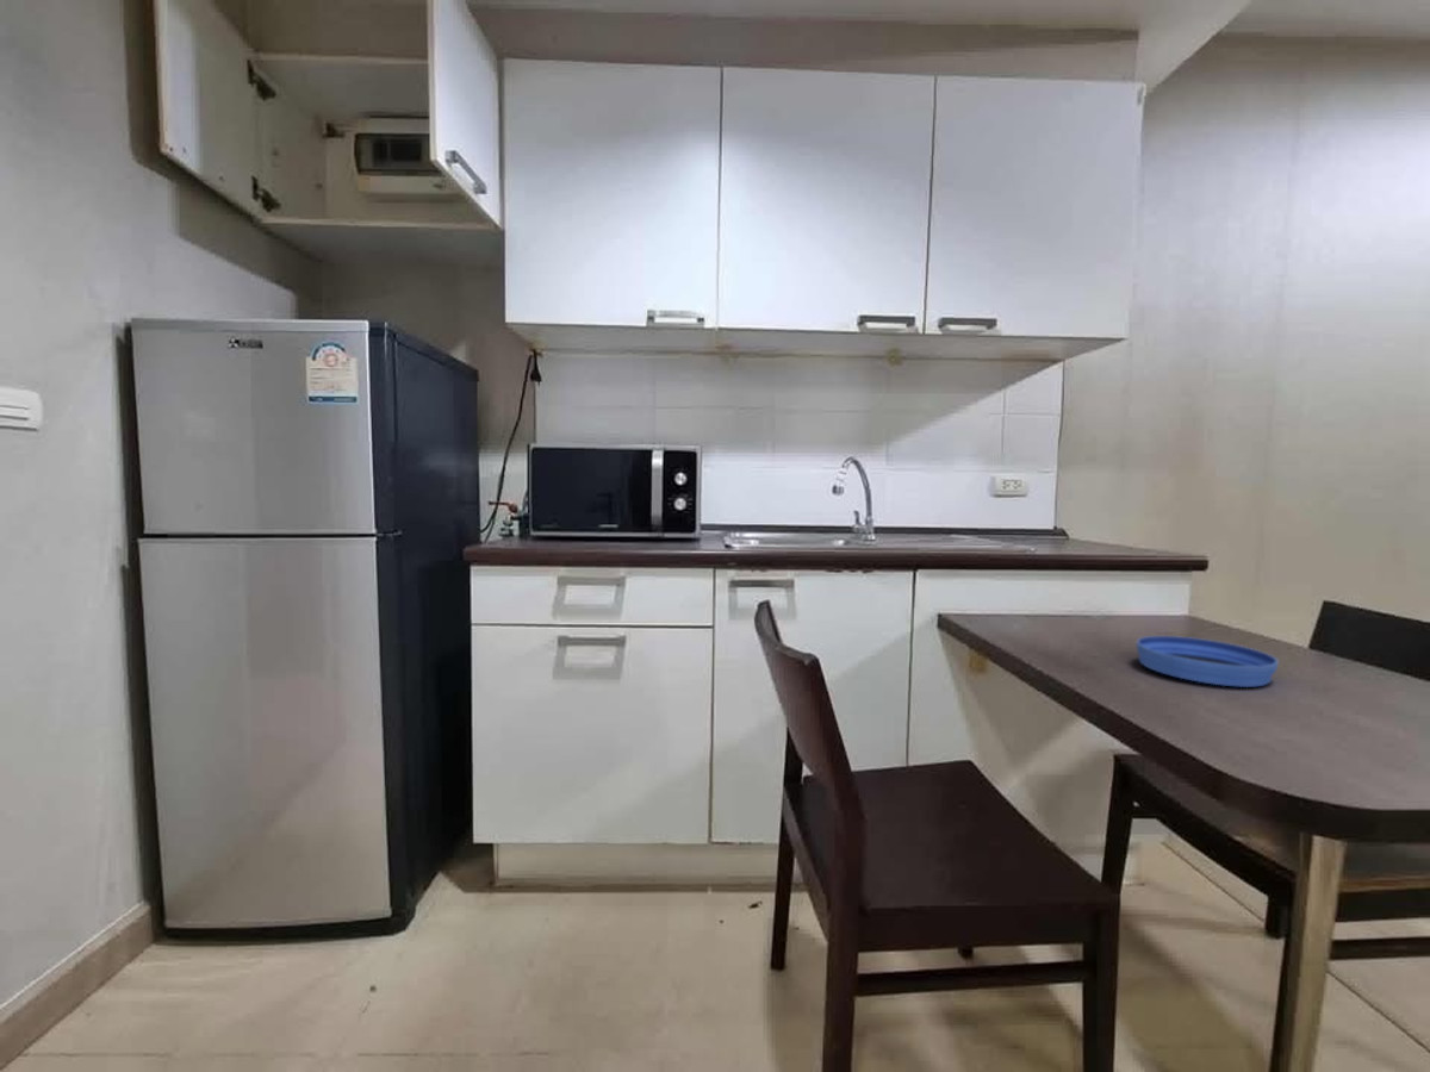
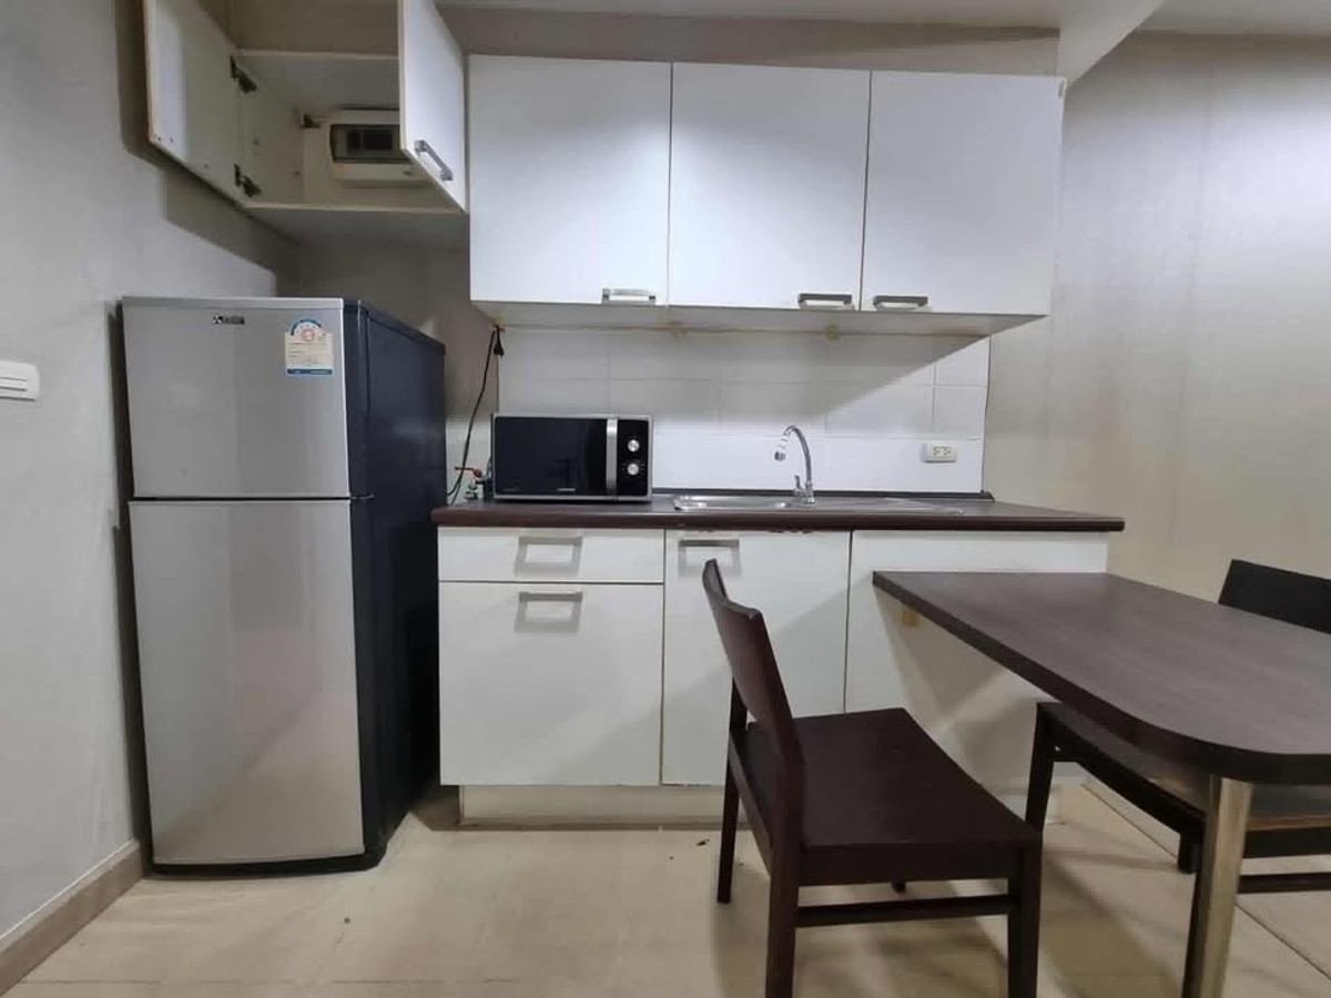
- bowl (1202, 660)
